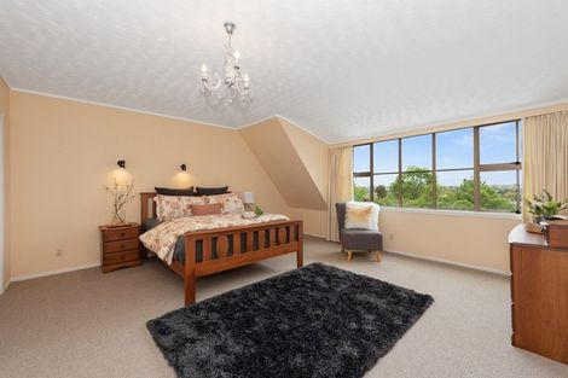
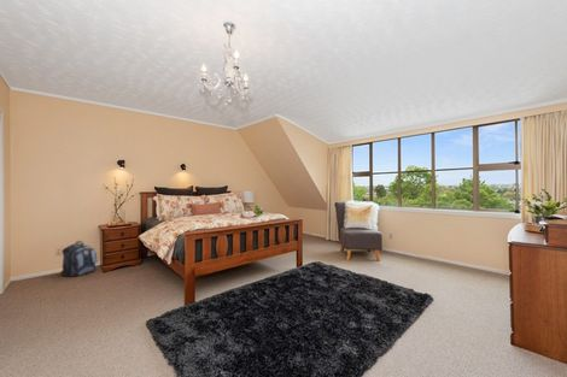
+ backpack (78, 257)
